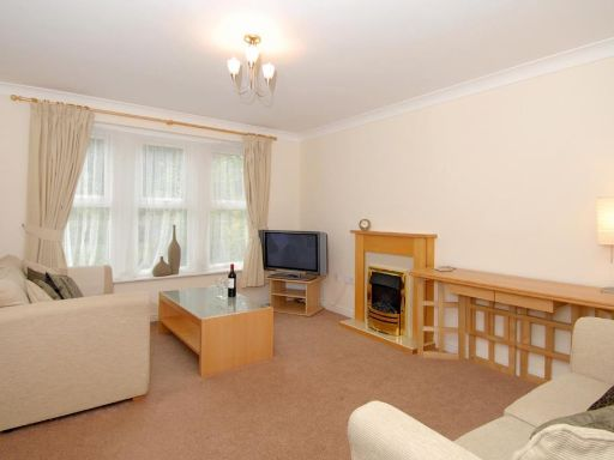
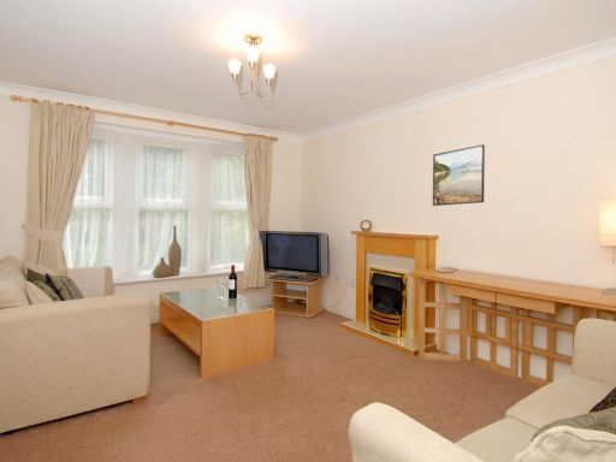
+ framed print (456, 177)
